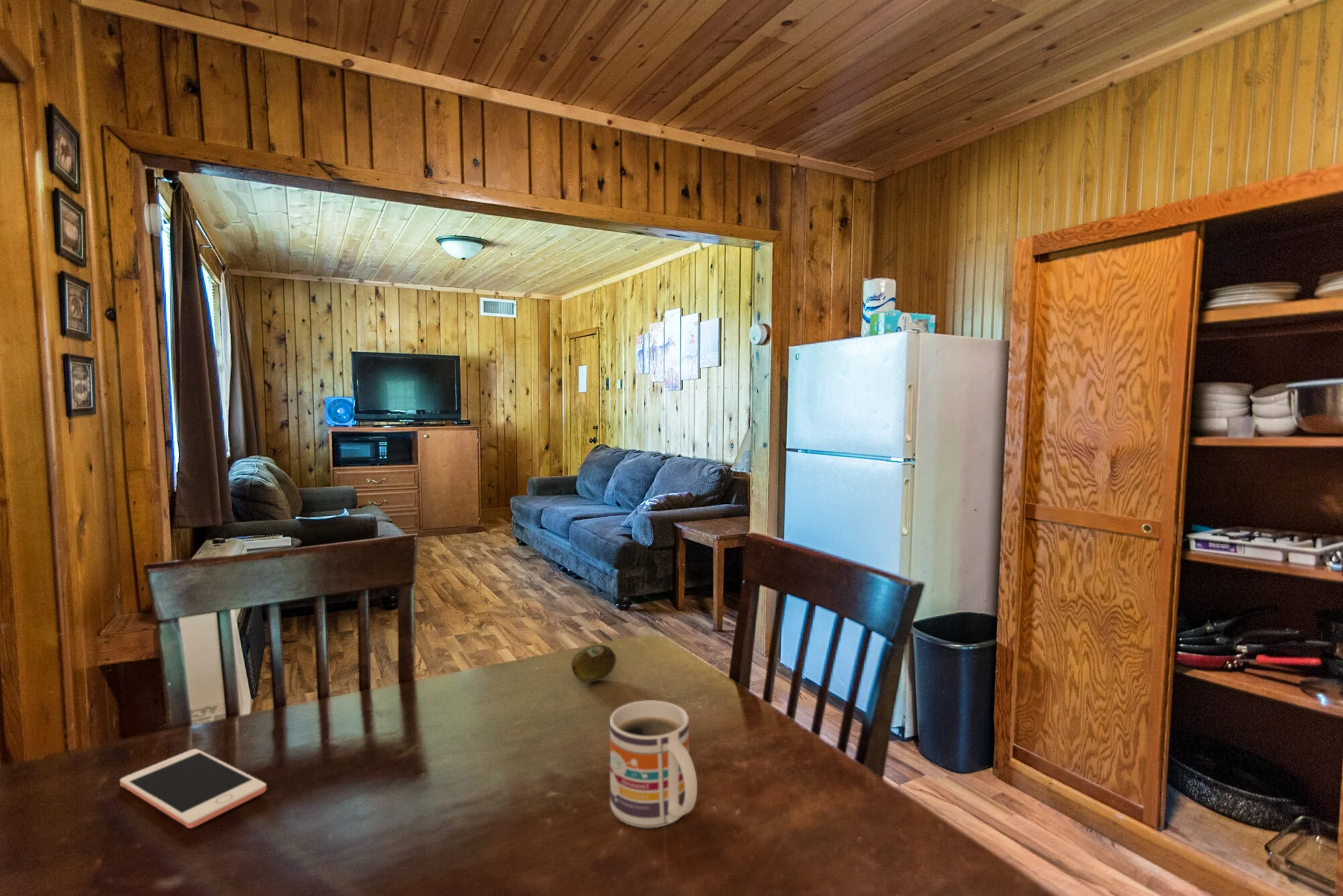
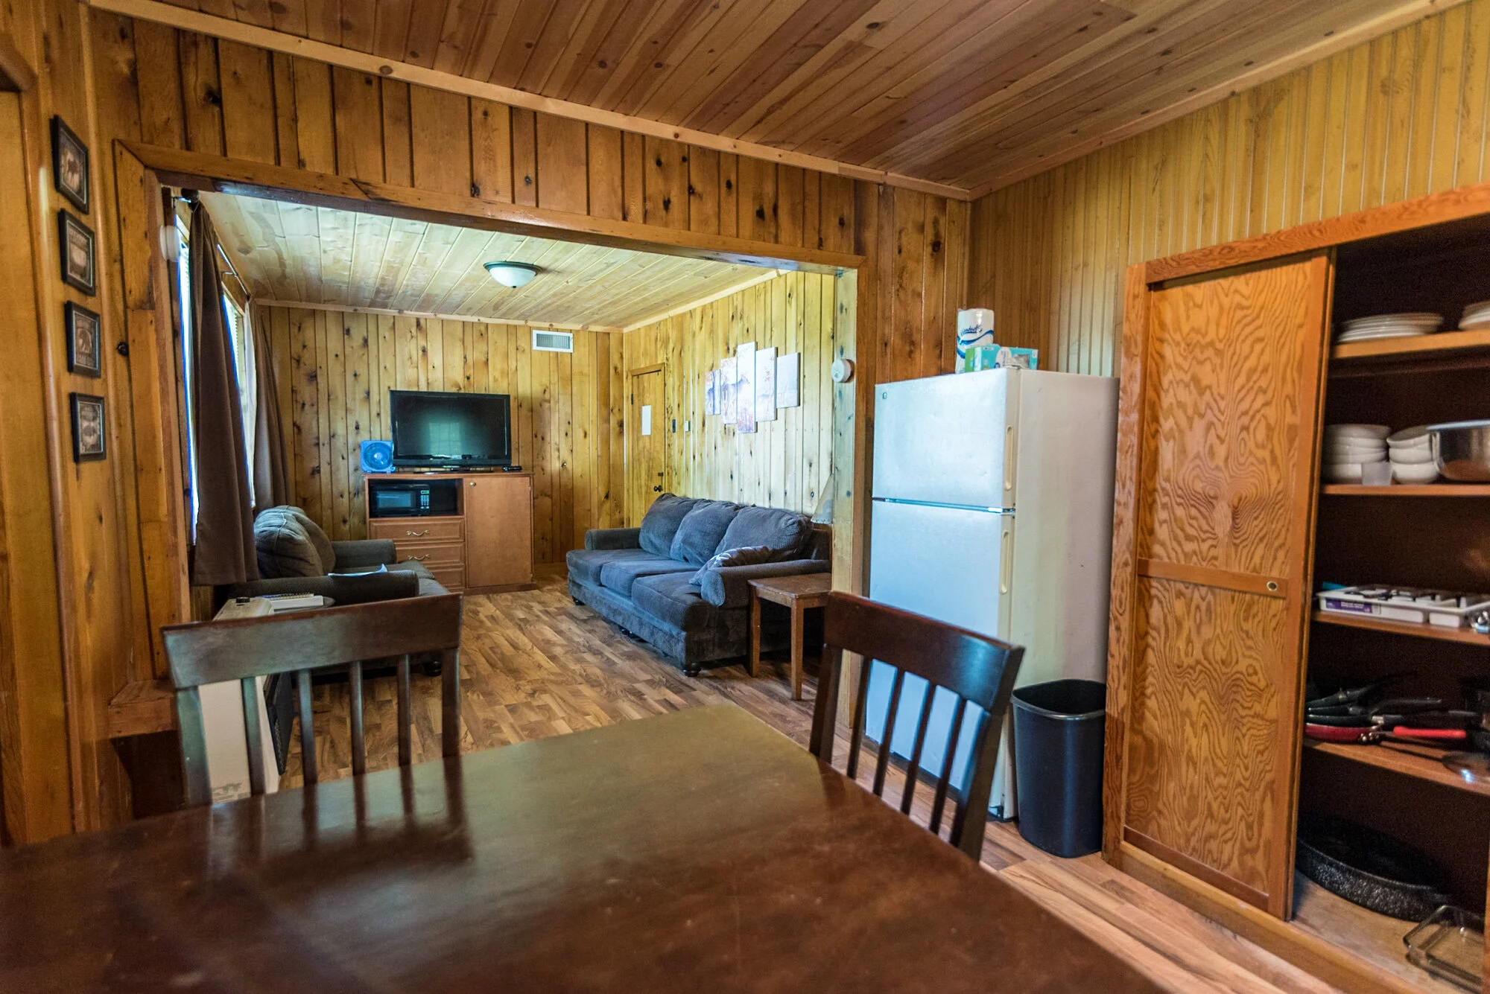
- mug (652, 765)
- fruit (594, 663)
- cell phone (193, 785)
